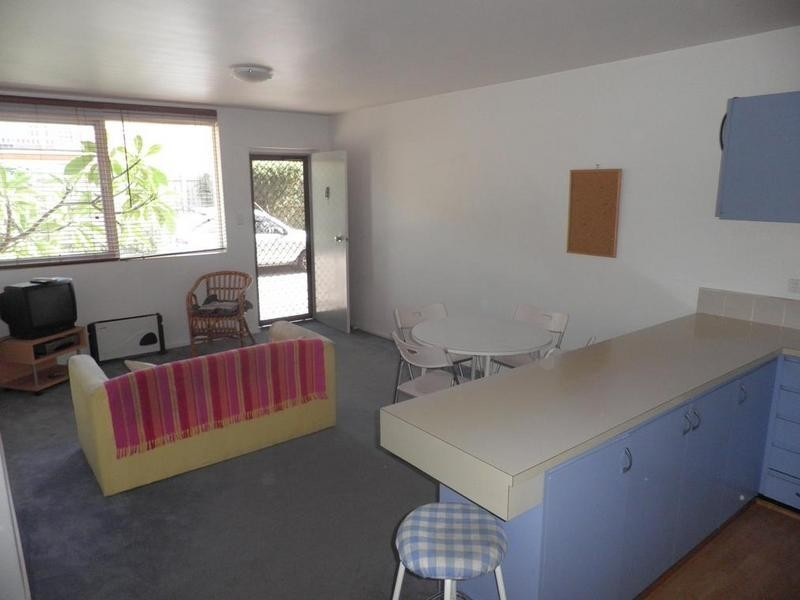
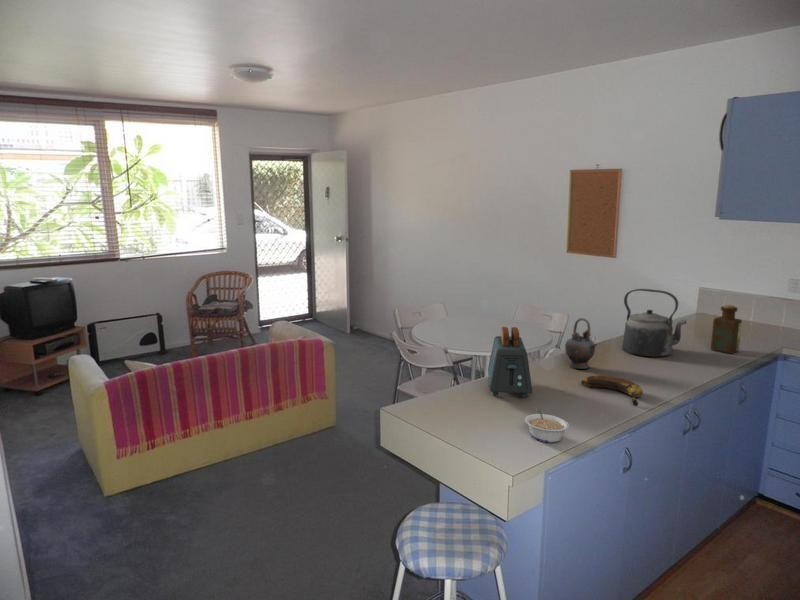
+ banana (613, 387)
+ teapot (582, 343)
+ kettle (653, 321)
+ legume (544, 427)
+ toaster (509, 359)
+ bottle (726, 328)
